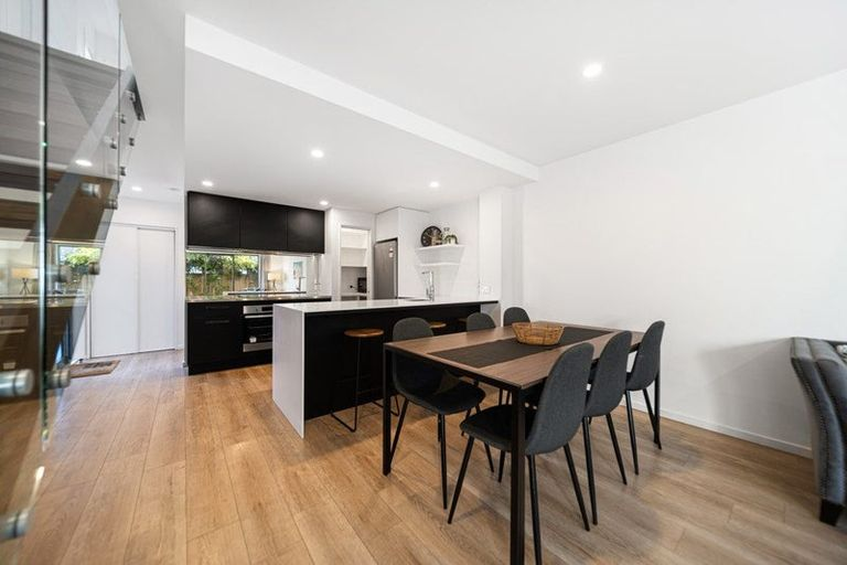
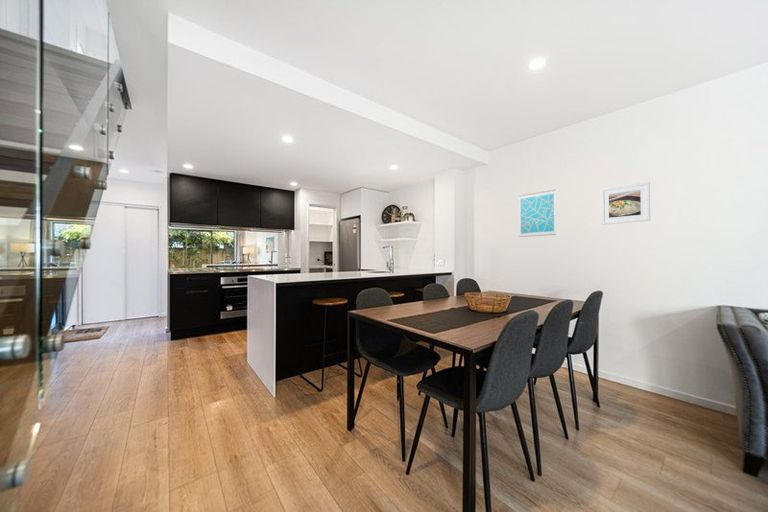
+ wall art (536, 214)
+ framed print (624, 204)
